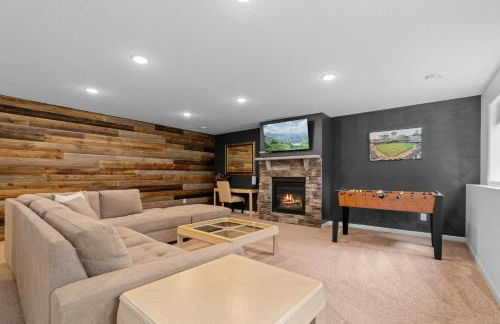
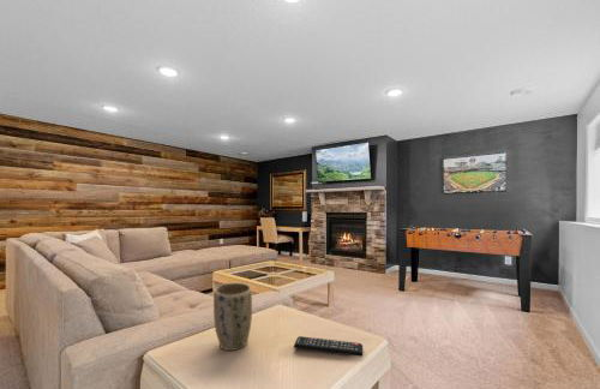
+ remote control (328, 346)
+ plant pot (233, 316)
